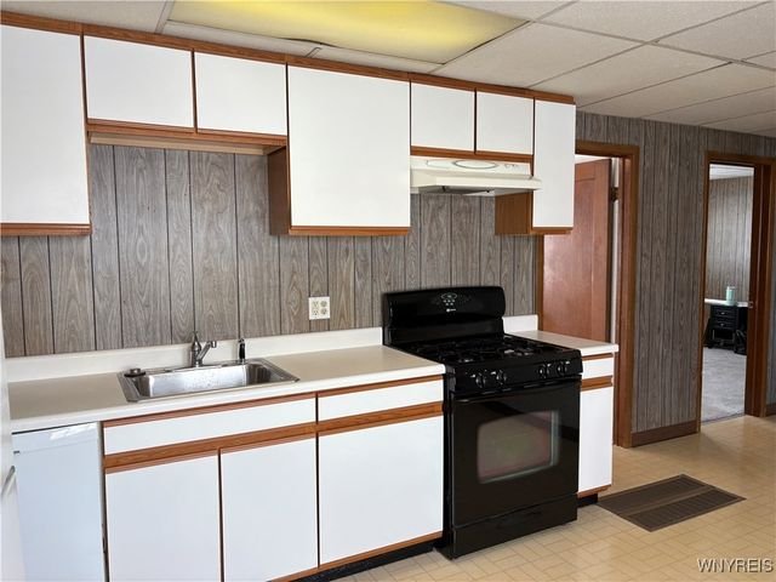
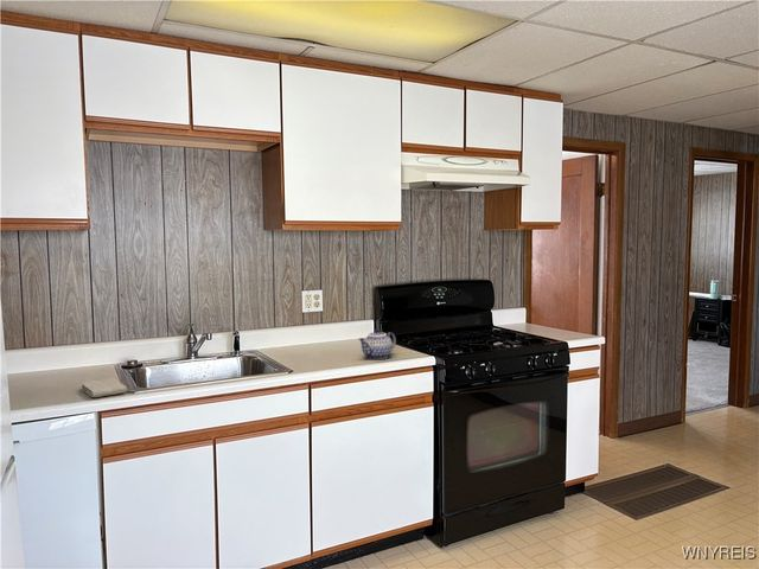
+ washcloth (103, 386)
+ teapot (377, 343)
